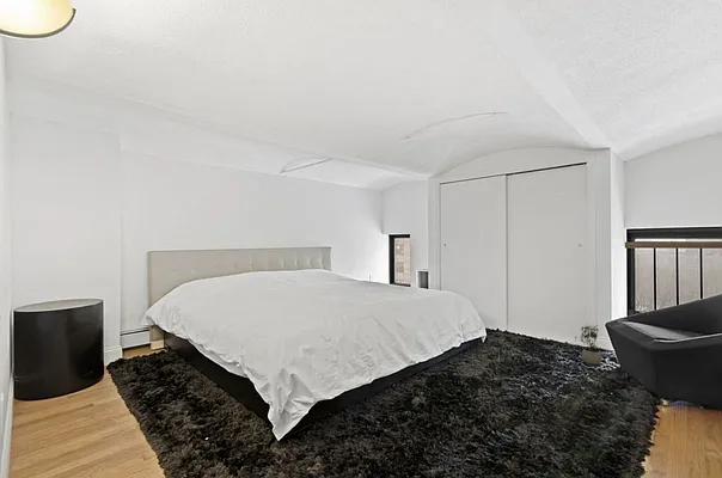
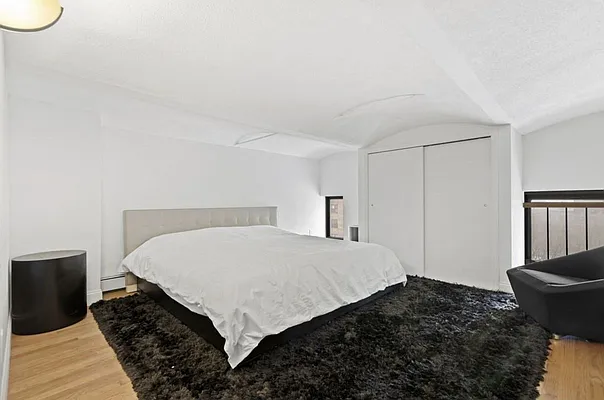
- potted plant (587, 344)
